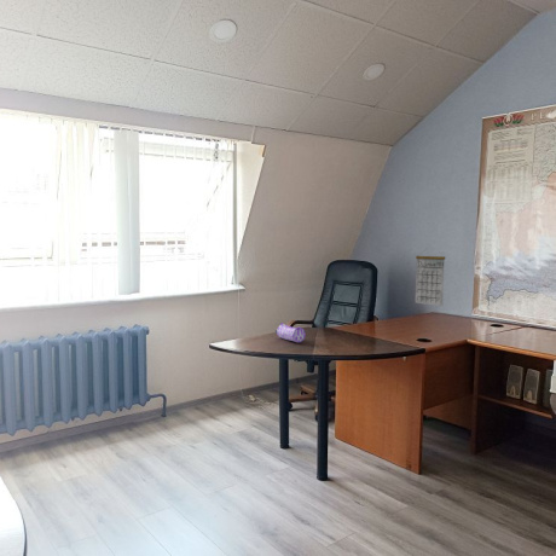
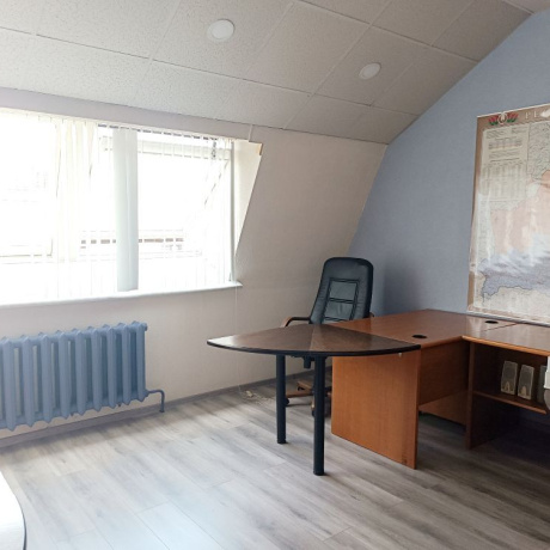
- calendar (429, 274)
- pencil case (290, 332)
